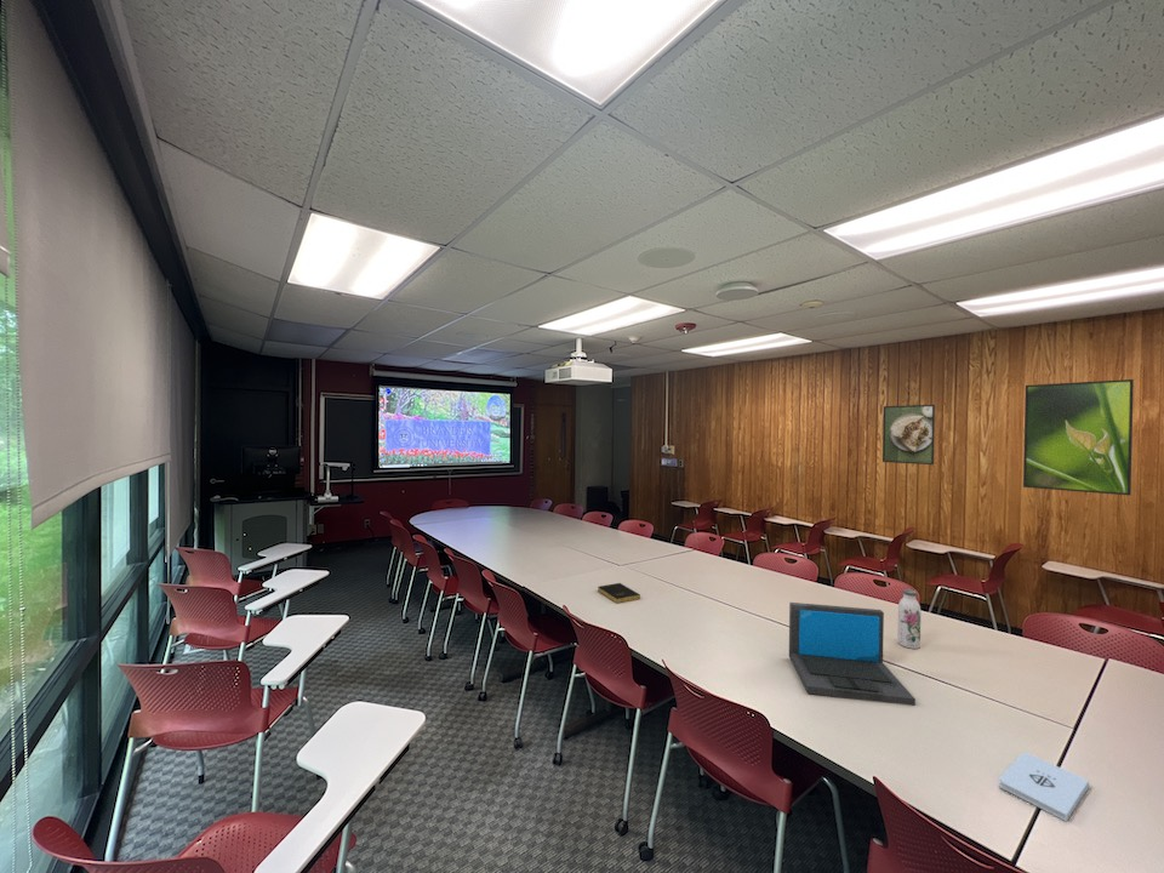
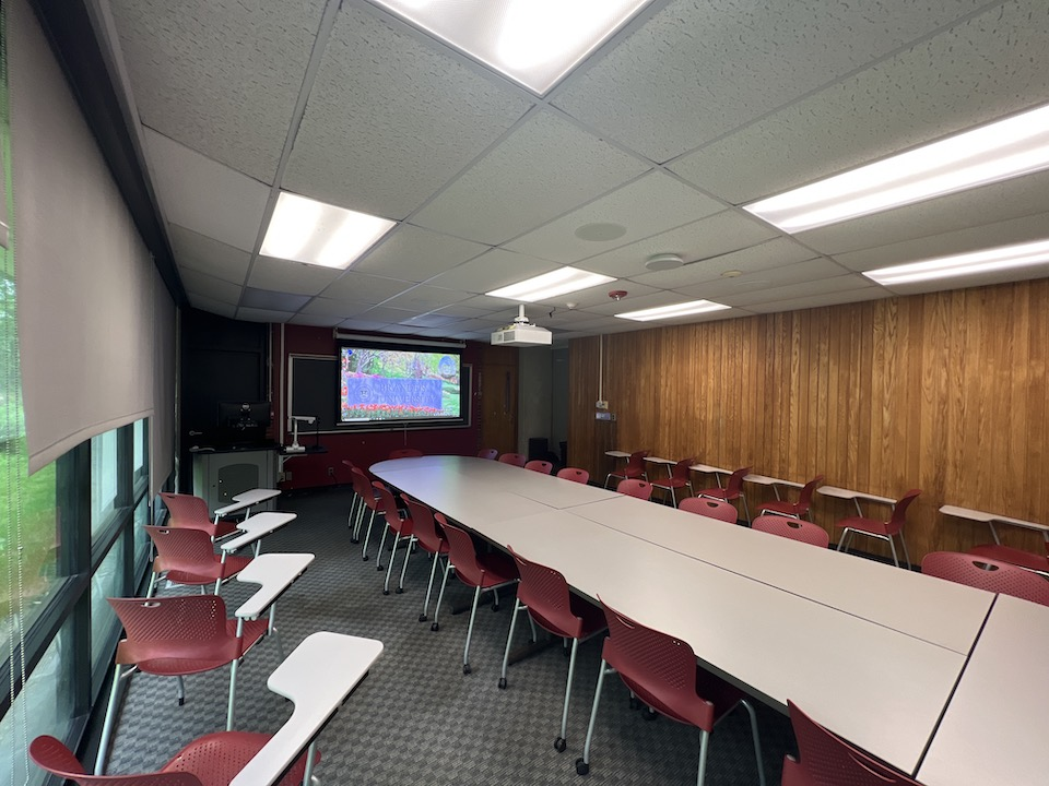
- notepad (1043, 783)
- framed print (907, 434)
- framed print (1074, 436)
- book (617, 592)
- water bottle (908, 617)
- laptop (845, 649)
